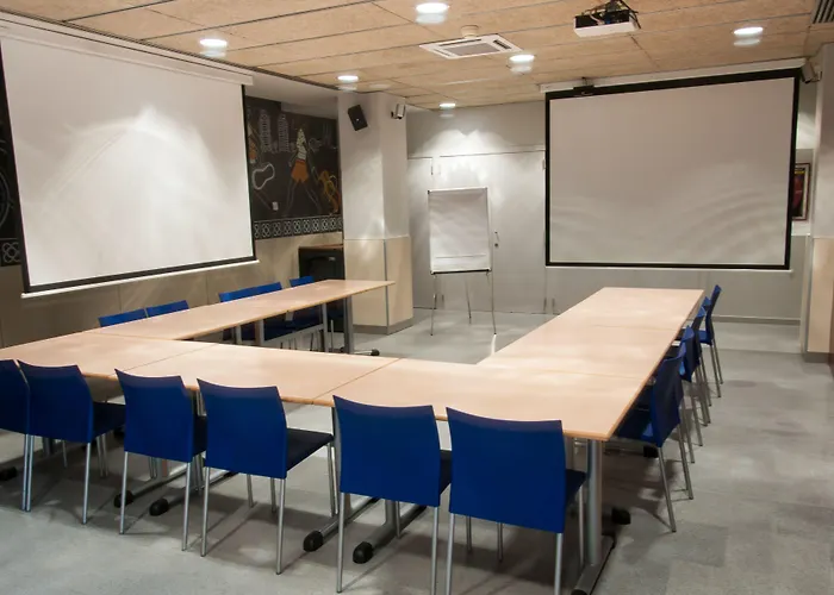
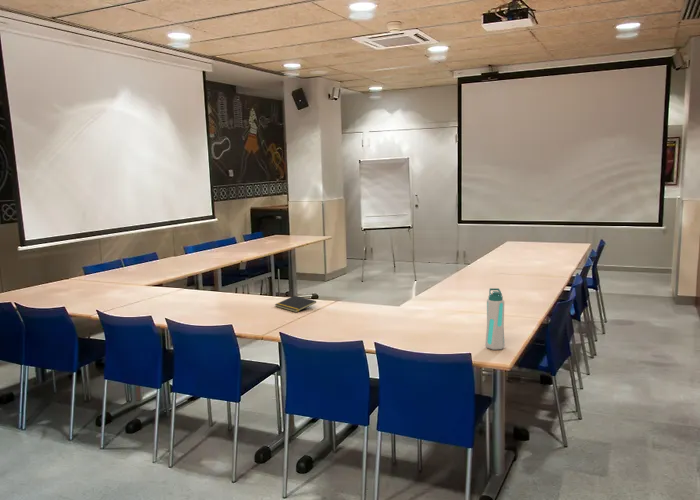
+ notepad (295, 303)
+ water bottle (494, 318)
